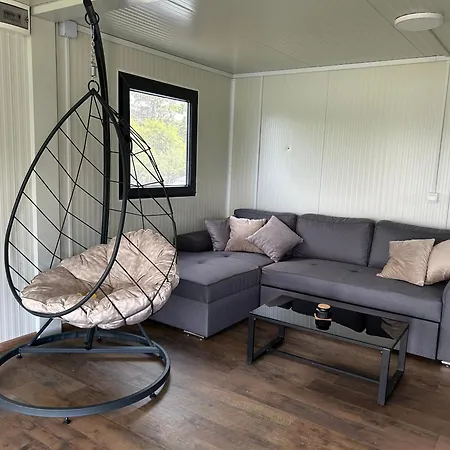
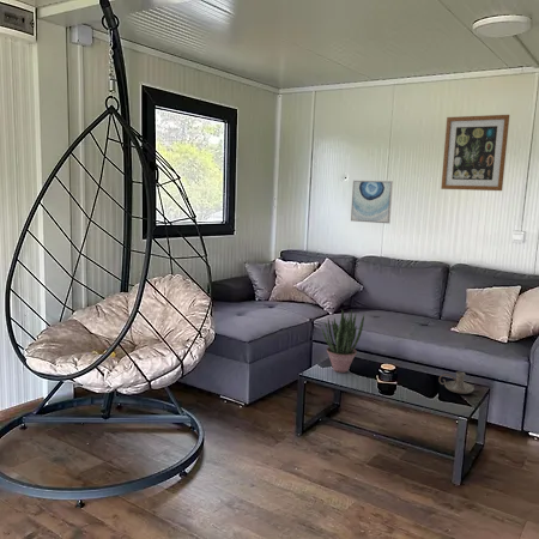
+ candle holder (456, 381)
+ wall art (370, 201)
+ wall art (473, 153)
+ potted plant (341, 339)
